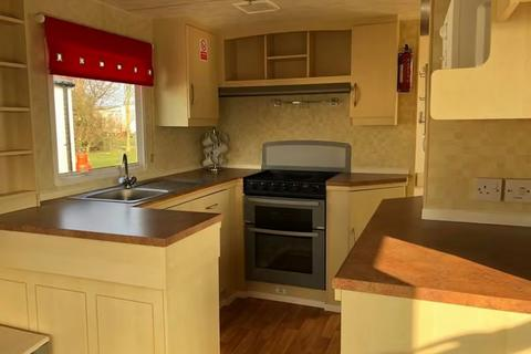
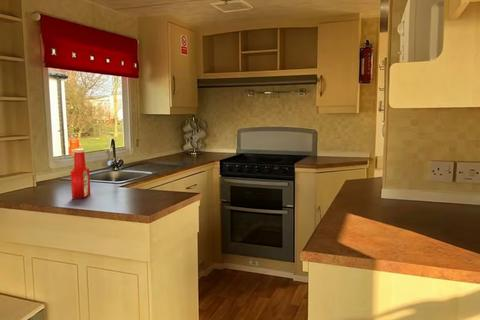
+ soap bottle (80, 172)
